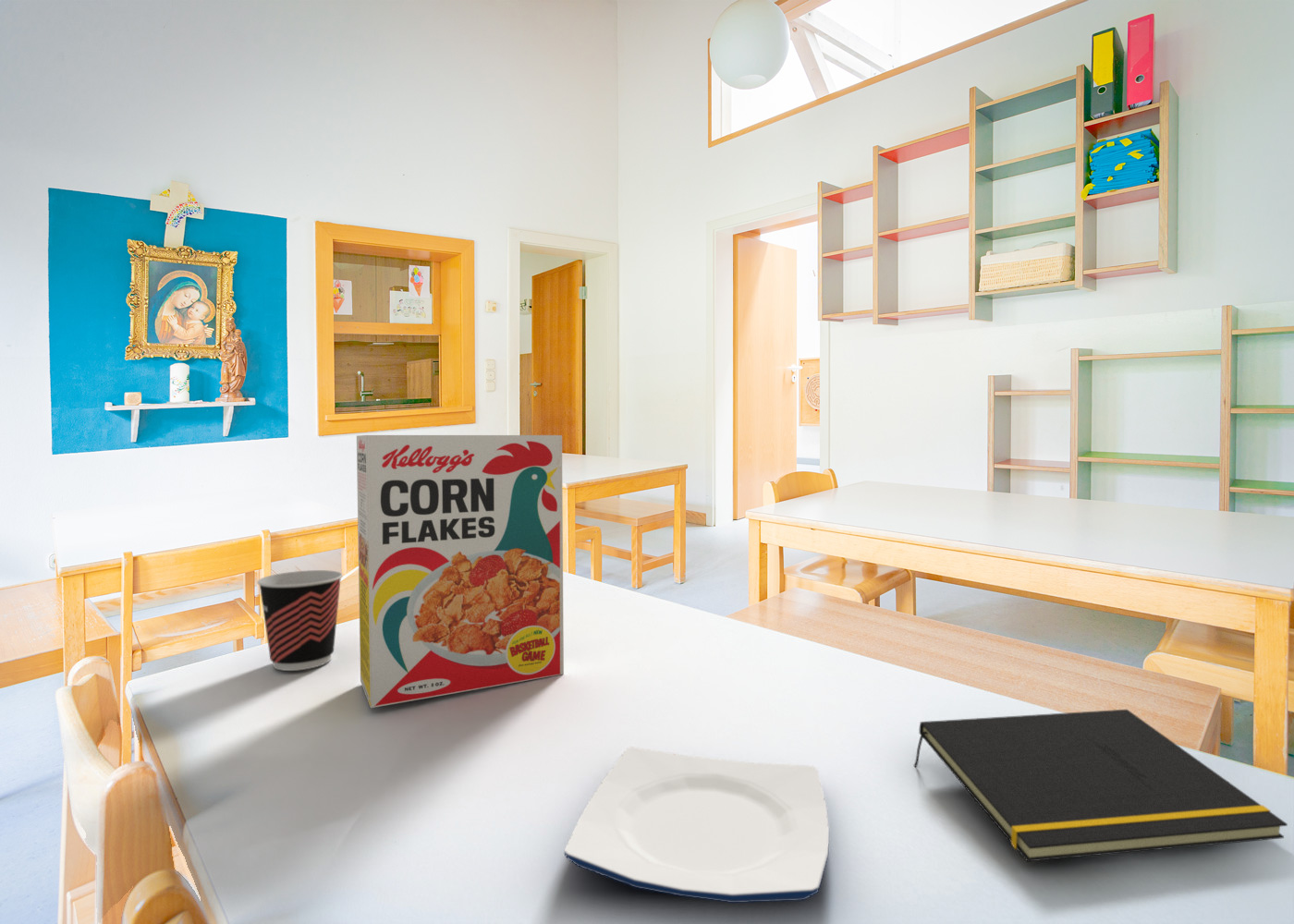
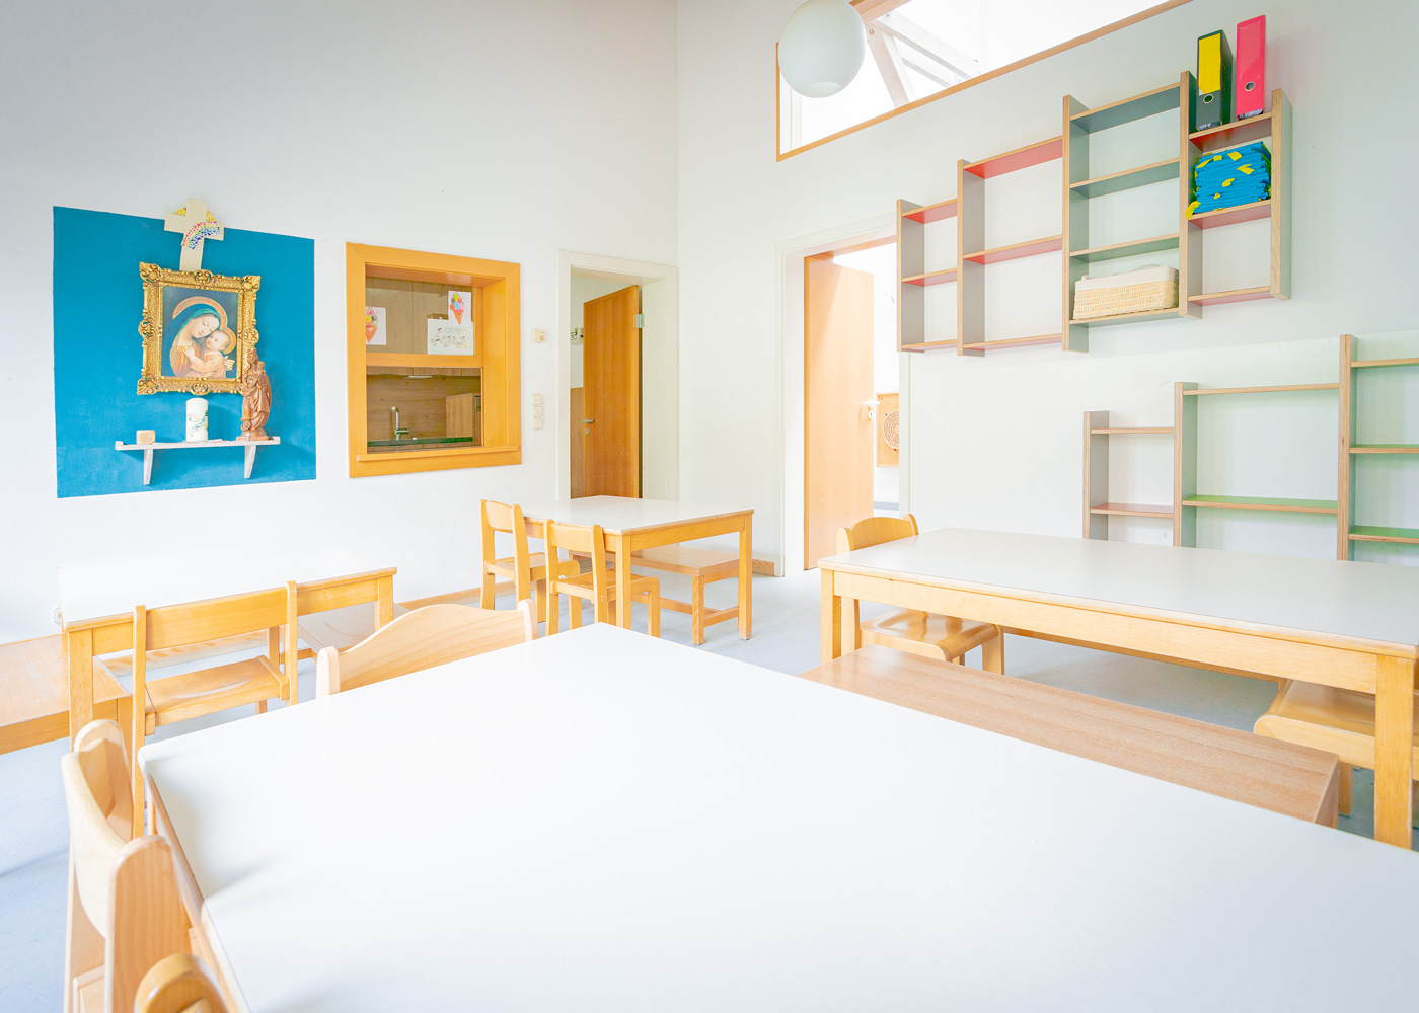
- plate (704, 820)
- notepad (1084, 773)
- cup (301, 619)
- cereal box (461, 557)
